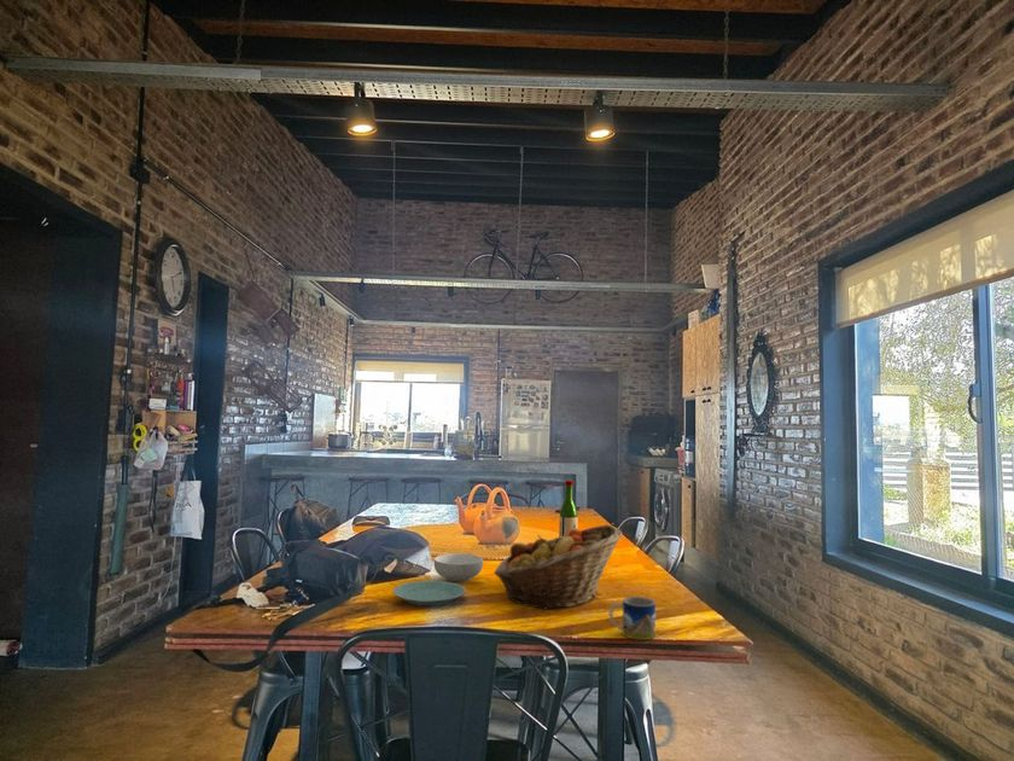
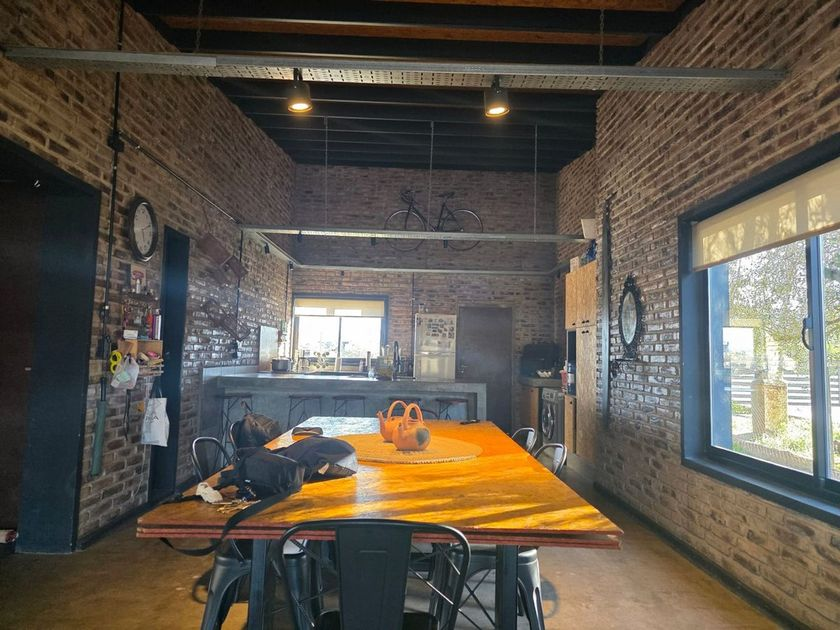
- mug (631, 617)
- fruit basket (558, 560)
- plate (429, 593)
- cereal bowl (458, 568)
- wine bottle (569, 516)
